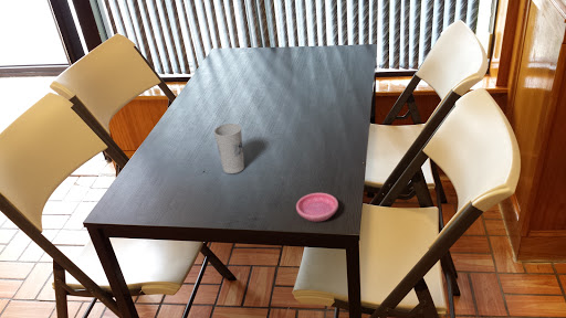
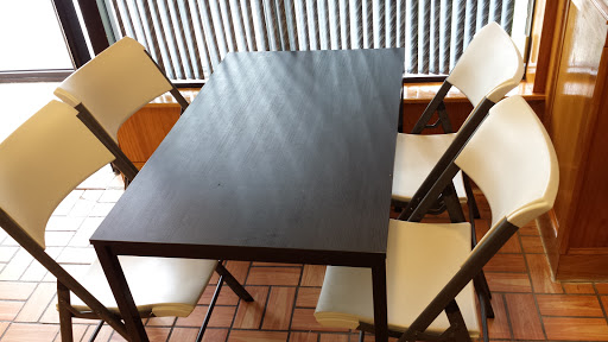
- cup (230, 149)
- saucer (317, 208)
